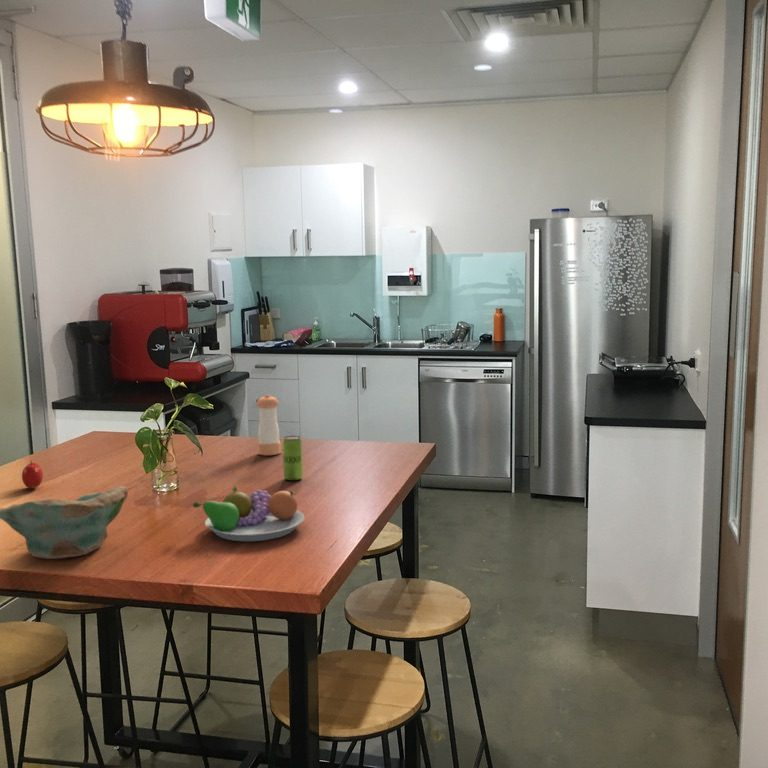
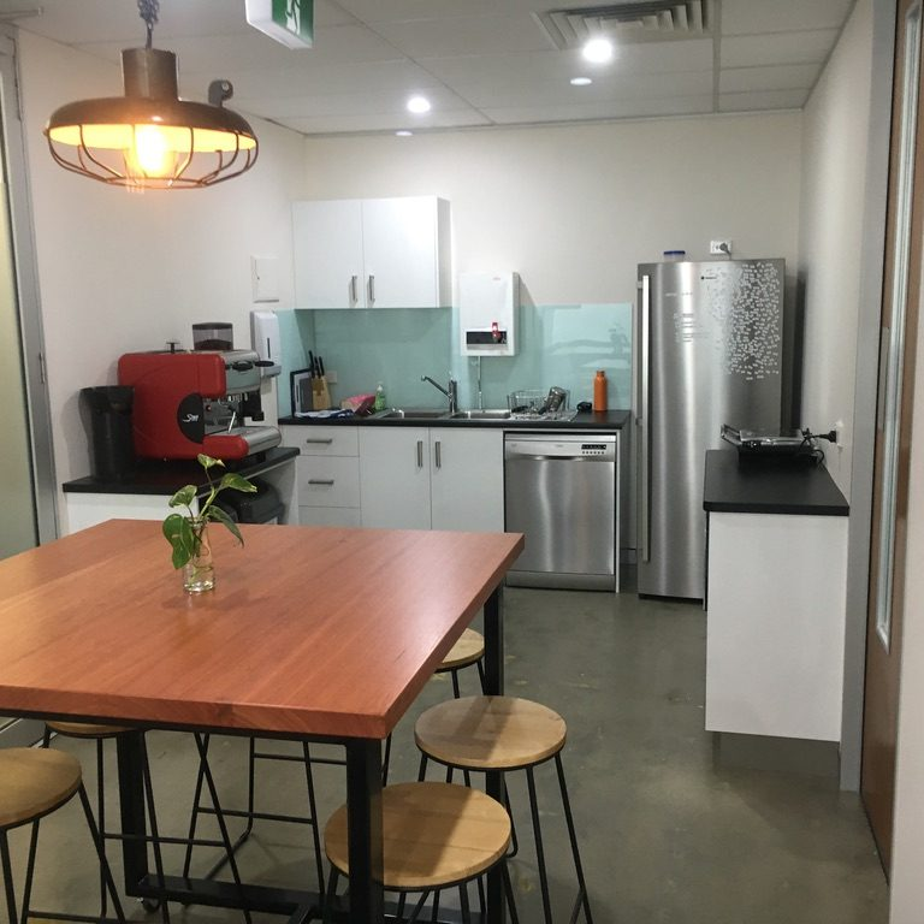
- pepper shaker (268, 423)
- apple (32, 473)
- beverage can (292, 458)
- bowl (66, 518)
- fruit bowl (250, 509)
